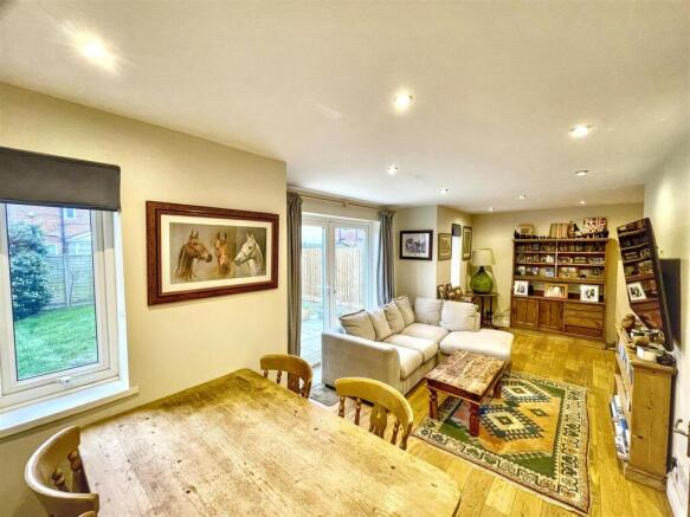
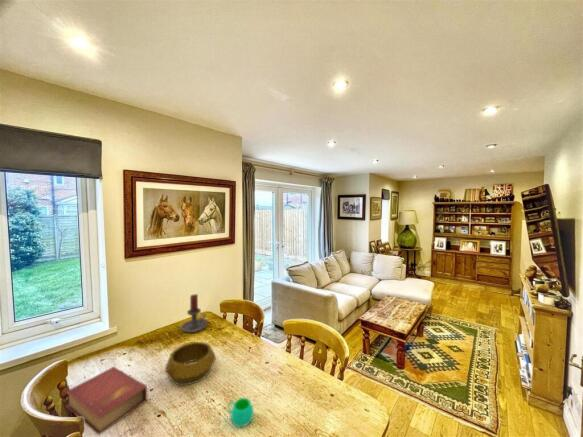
+ book (107, 396)
+ mug (239, 410)
+ decorative bowl (191, 361)
+ candle holder (196, 309)
